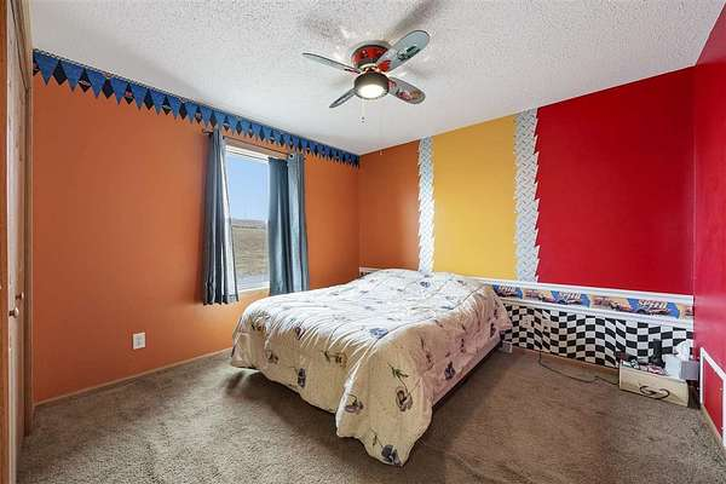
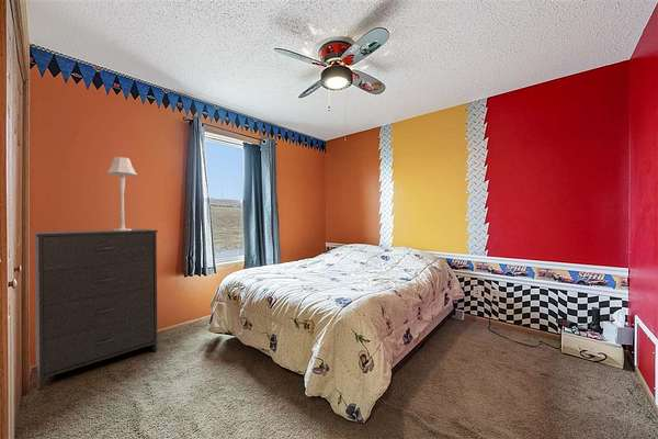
+ dresser (100, 295)
+ table lamp (122, 193)
